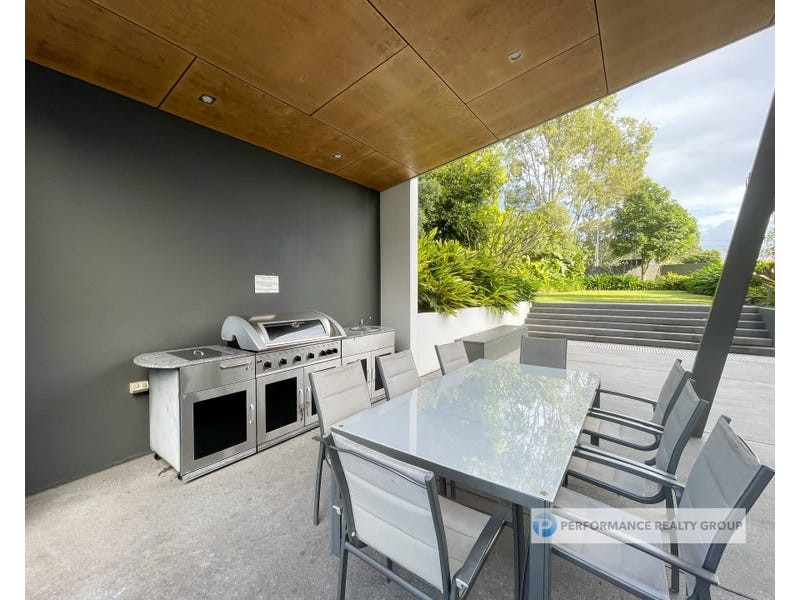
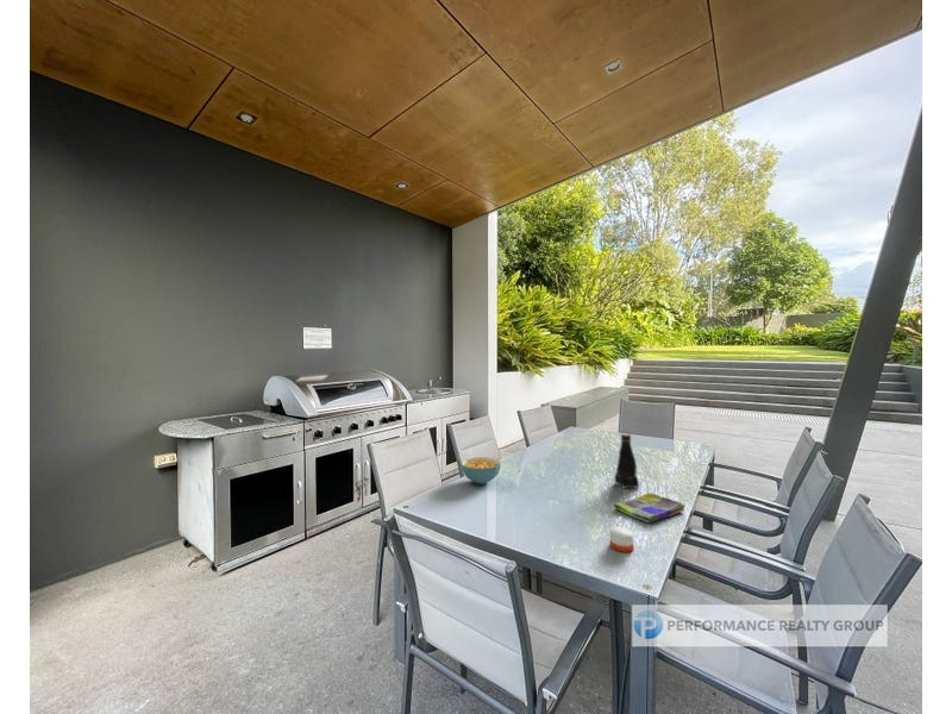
+ cereal bowl (481, 471)
+ bottle (626, 459)
+ dish towel (649, 506)
+ candle (621, 531)
